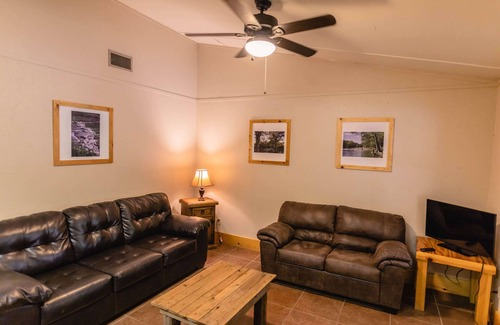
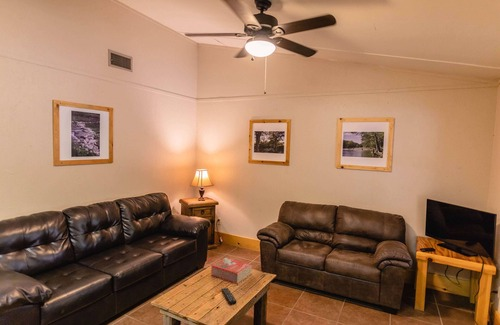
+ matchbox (231, 269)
+ remote control (228, 295)
